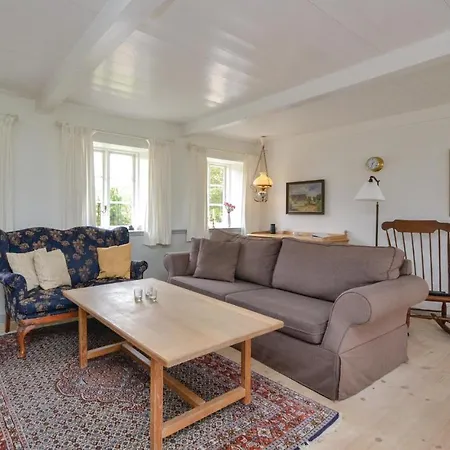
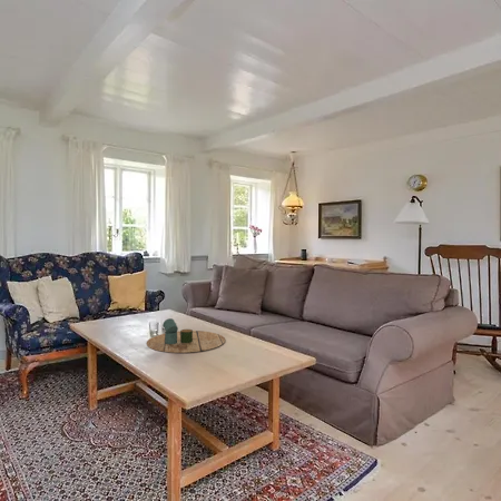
+ decorative tray (186, 330)
